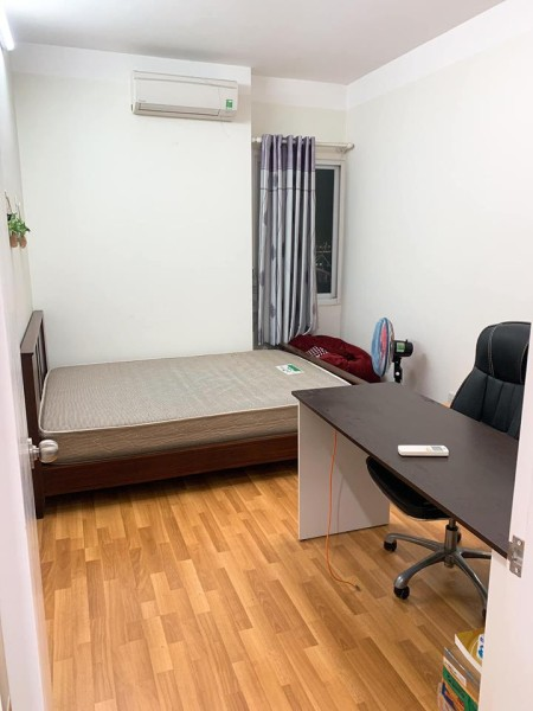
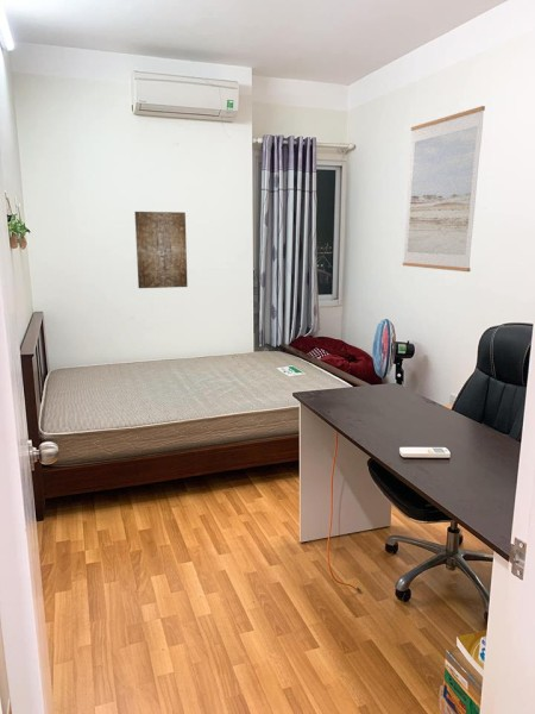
+ wall art (162, 250)
+ wall art (439, 195)
